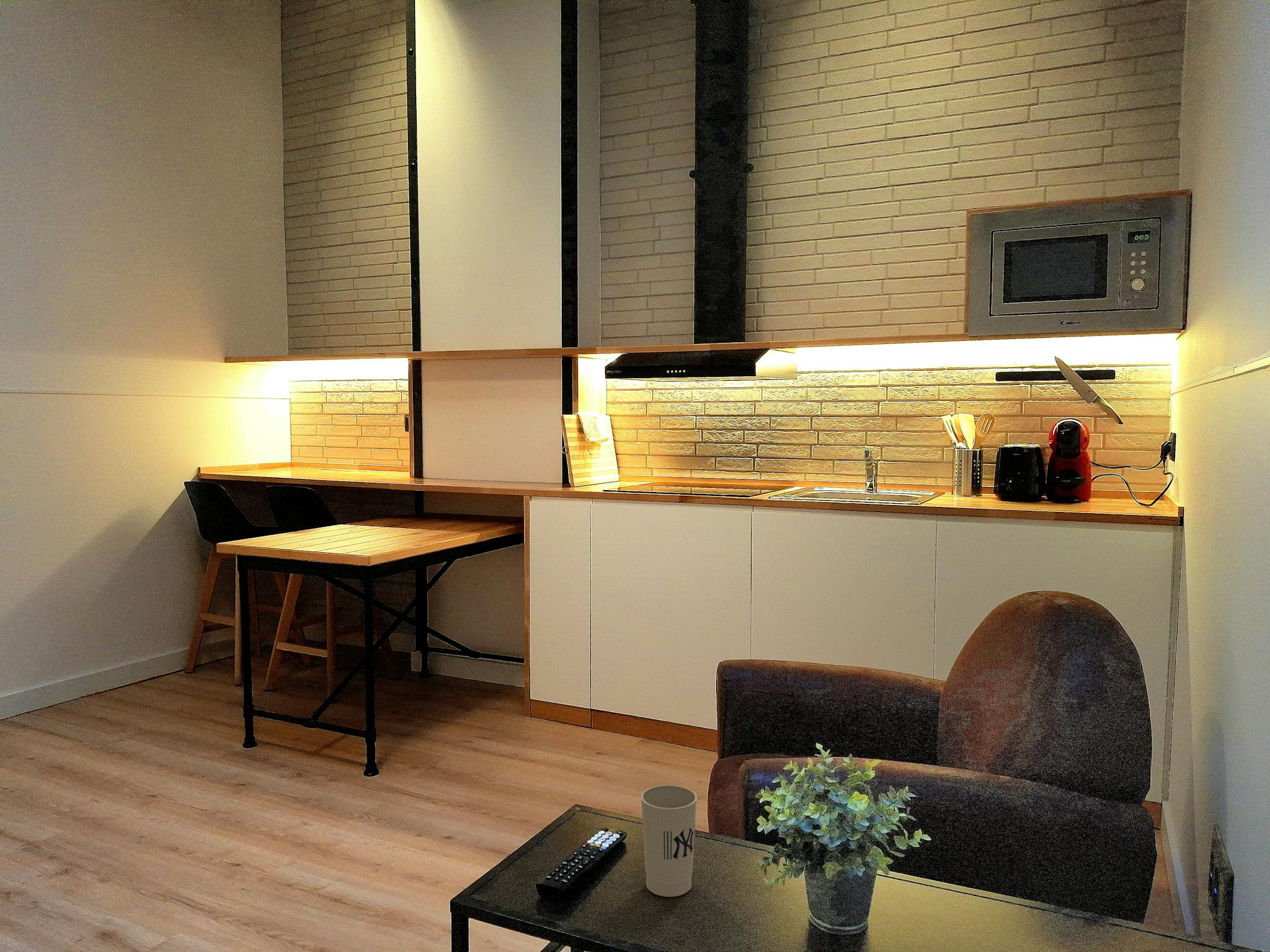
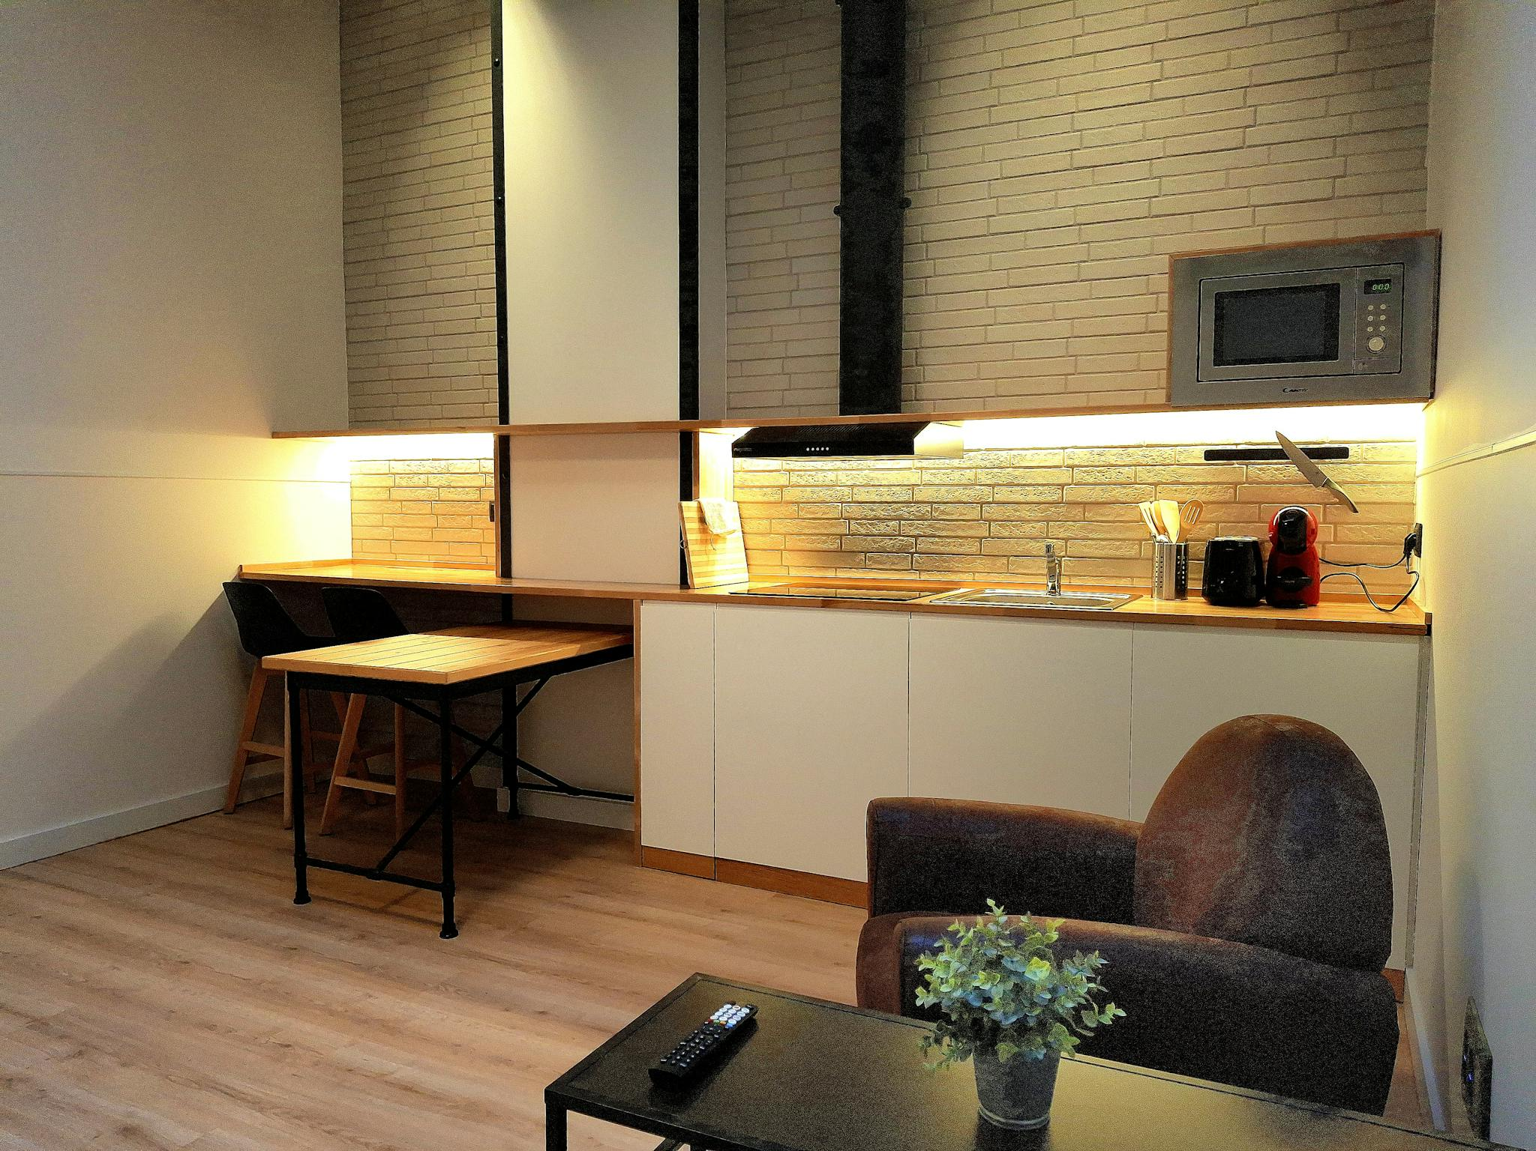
- cup (668, 841)
